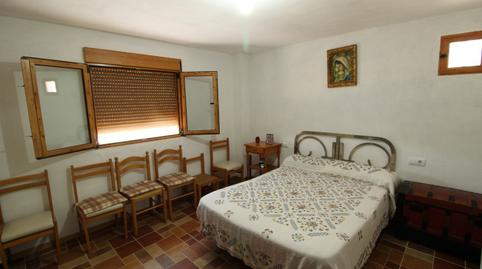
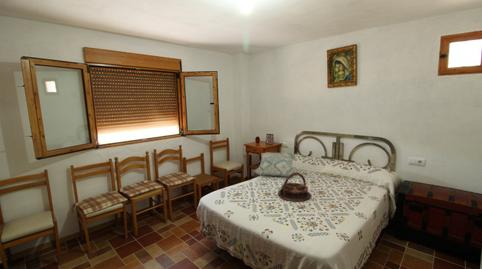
+ serving tray (294, 183)
+ decorative pillow (276, 163)
